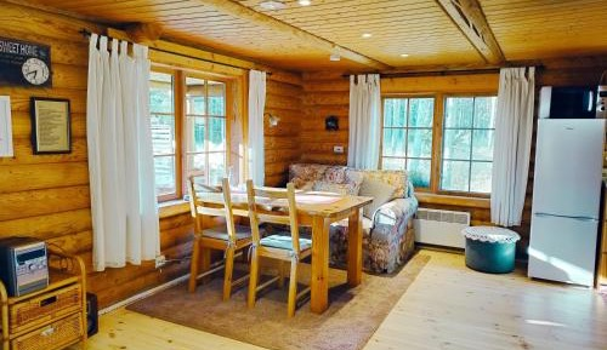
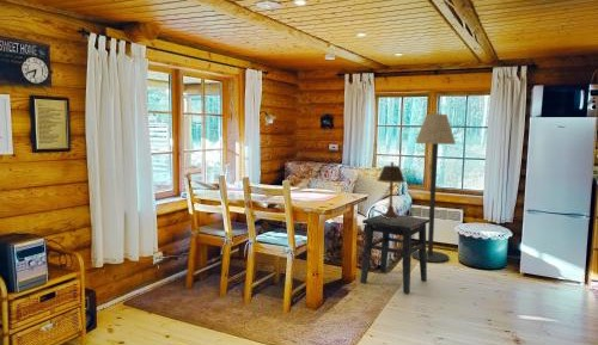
+ side table (395, 251)
+ floor lamp (433, 186)
+ table lamp (390, 189)
